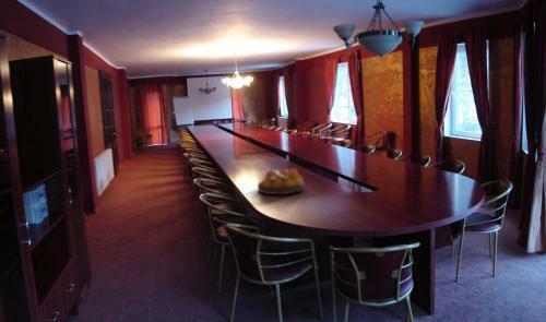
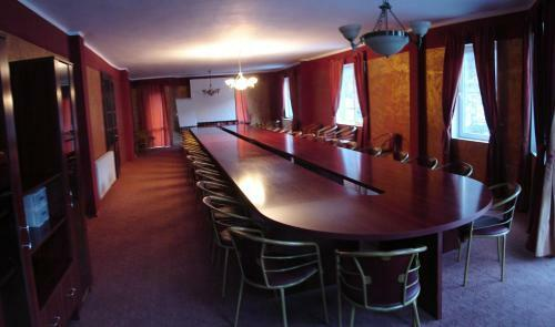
- fruit bowl (281, 179)
